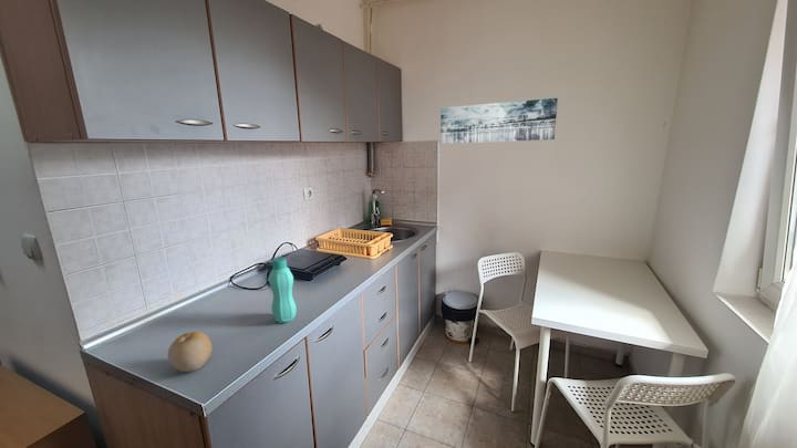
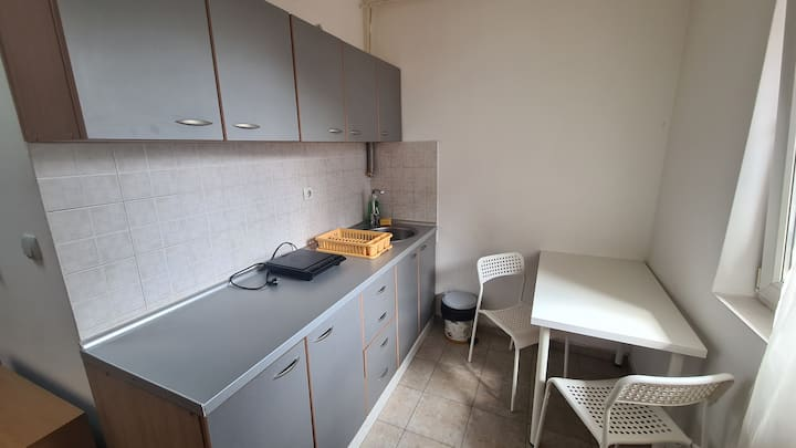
- bottle (281, 290)
- fruit (190, 351)
- wall art (495, 122)
